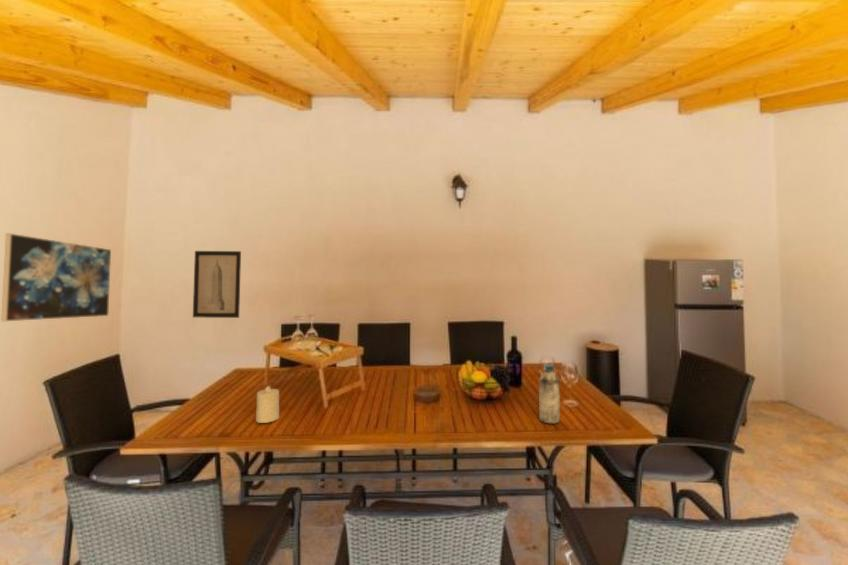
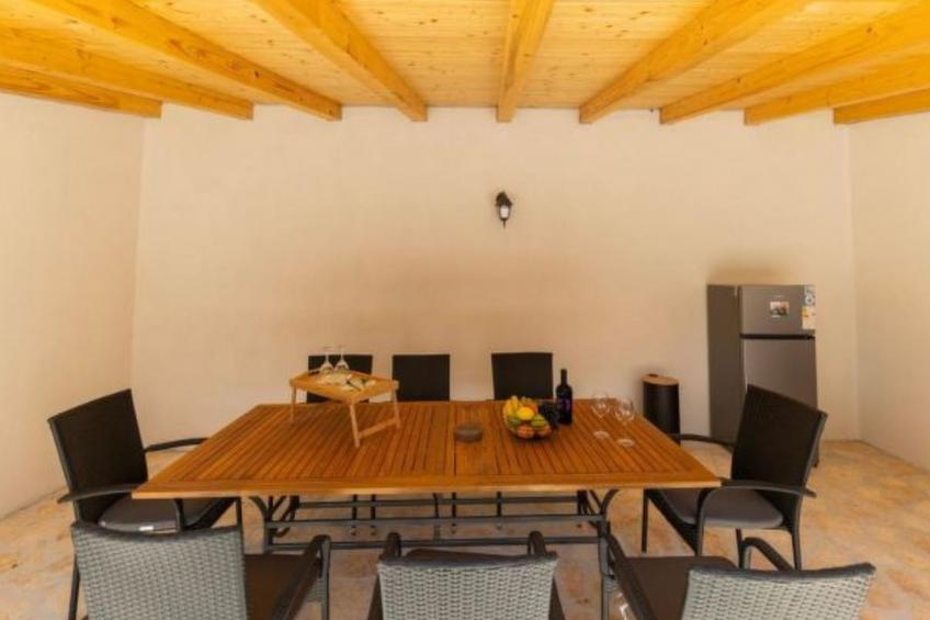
- wall art (217, 284)
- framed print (64, 280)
- water bottle (549, 393)
- candle (267, 402)
